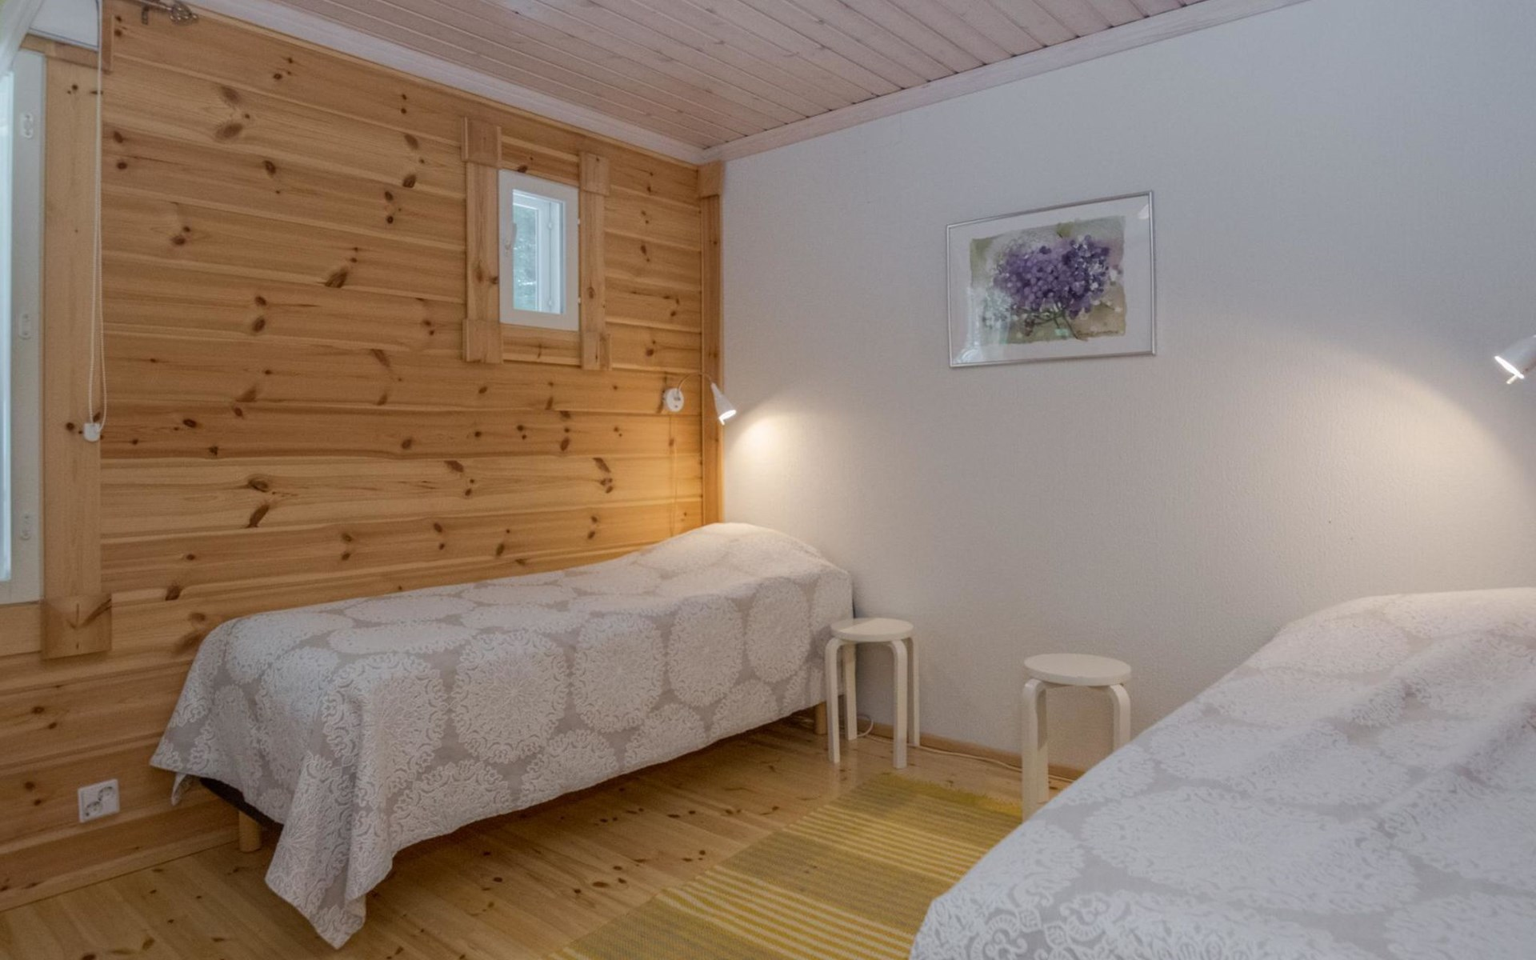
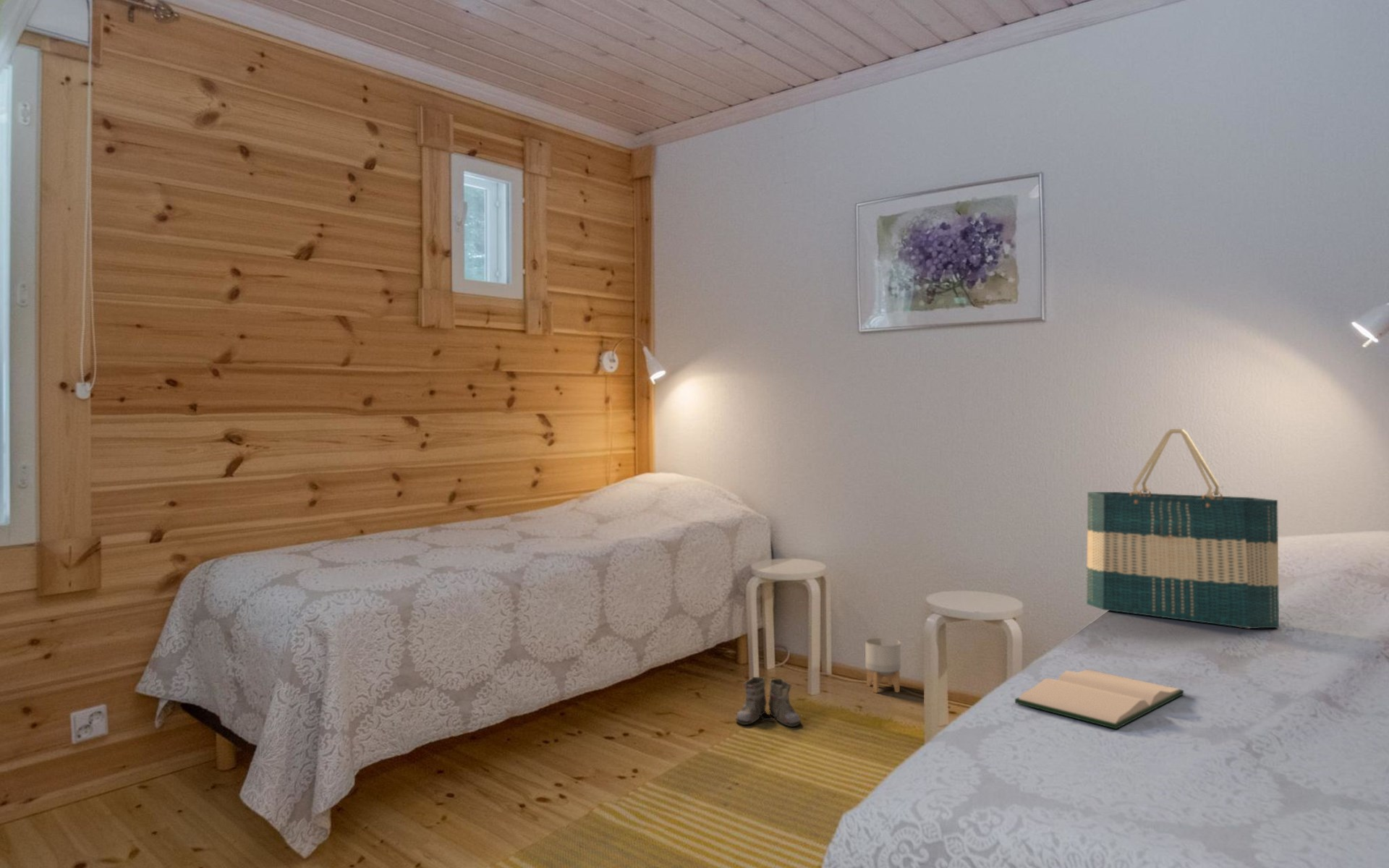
+ planter (883, 665)
+ boots (765, 700)
+ hardback book (1100, 692)
+ tote bag (1176, 522)
